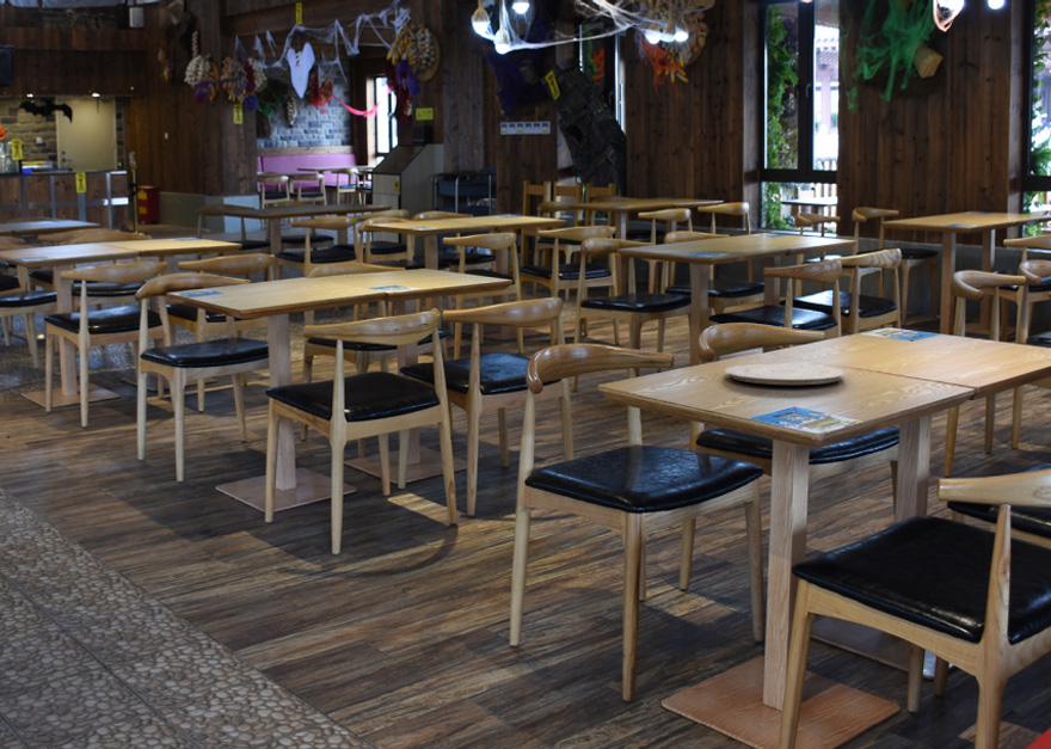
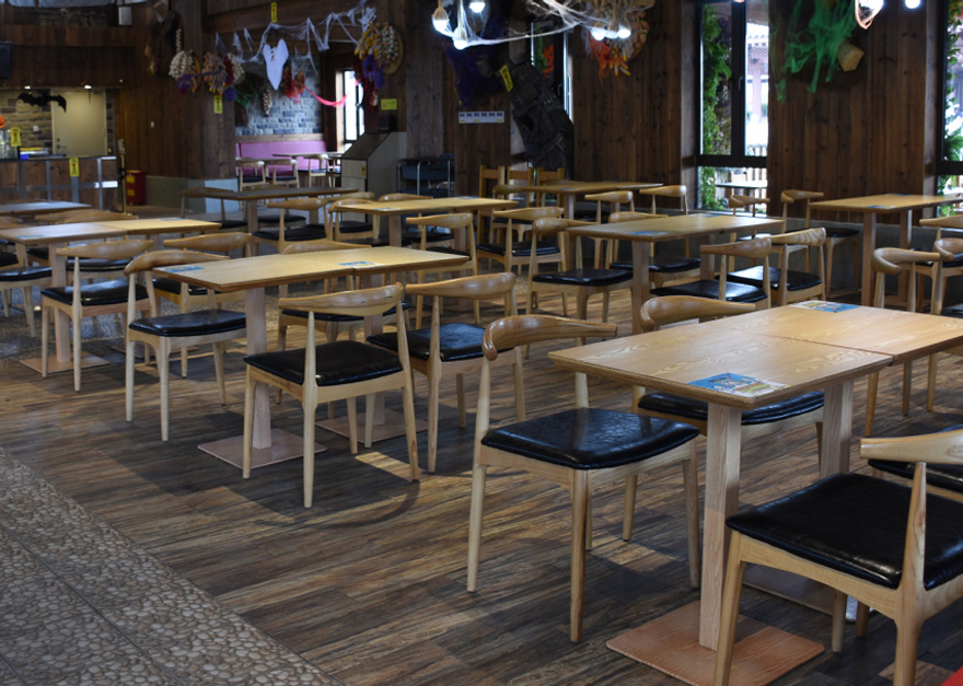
- plate (783, 374)
